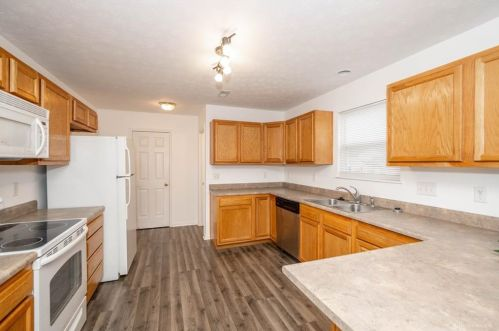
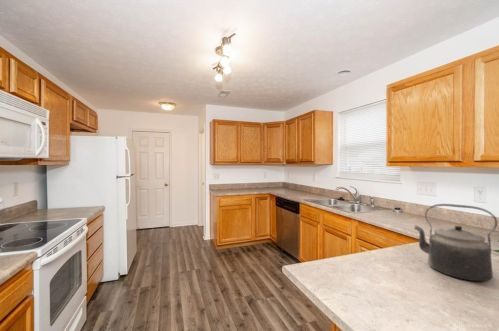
+ kettle (451, 236)
